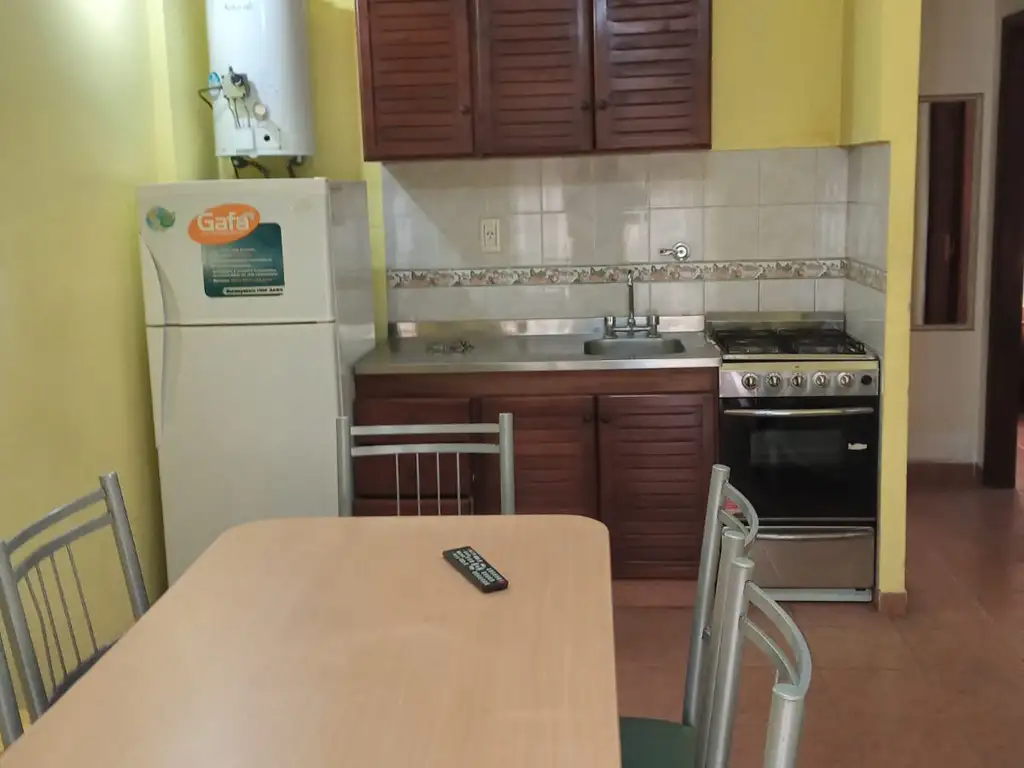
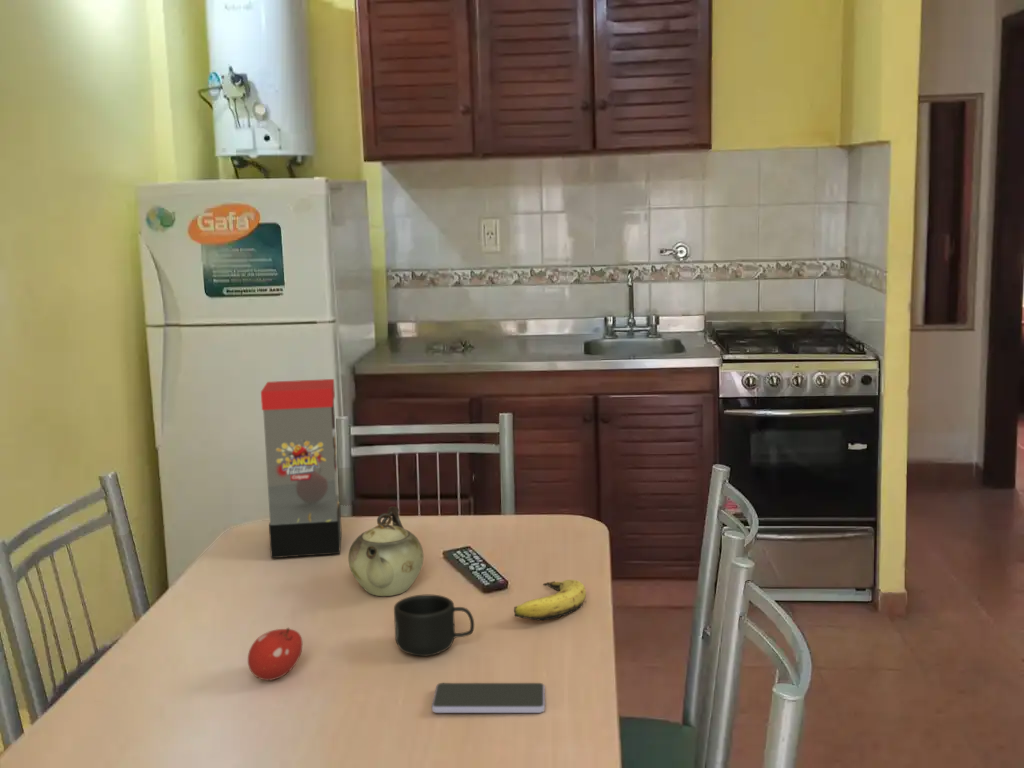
+ mug (434, 626)
+ teapot (384, 553)
+ fruit (275, 652)
+ banana (554, 594)
+ smartphone (489, 697)
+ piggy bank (303, 466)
